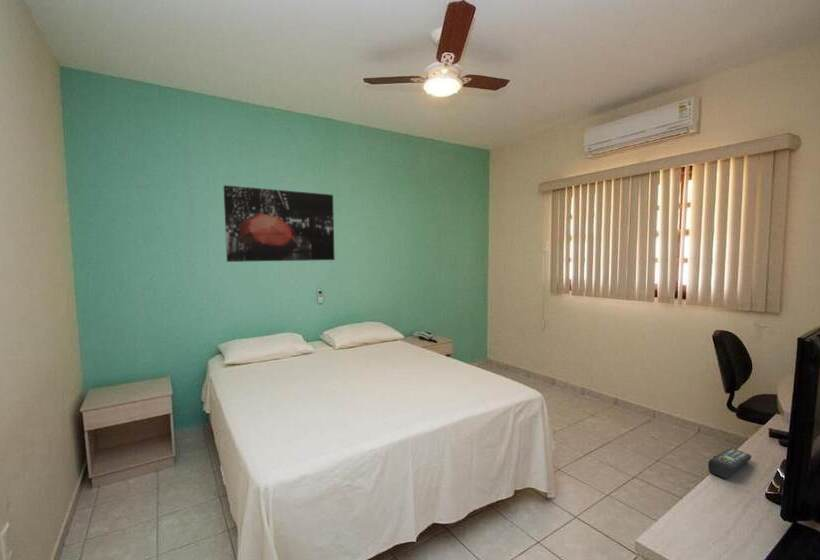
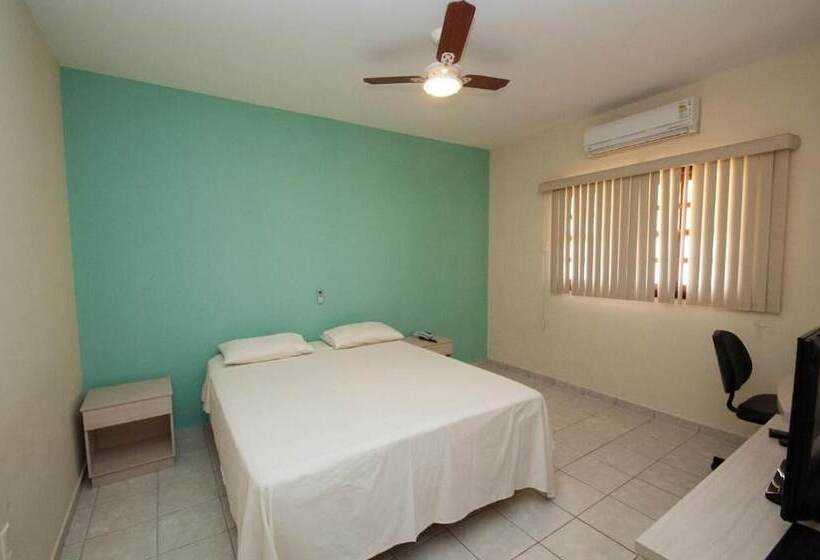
- remote control (729, 461)
- wall art (283, 225)
